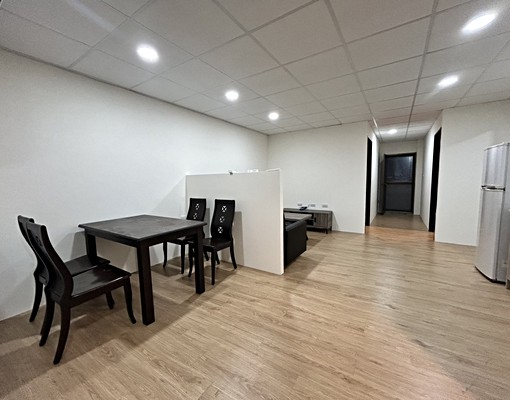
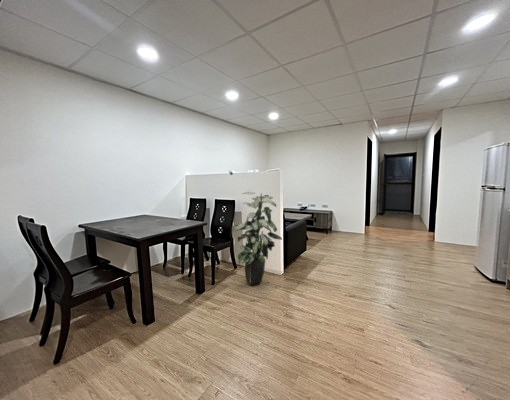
+ indoor plant (255, 237)
